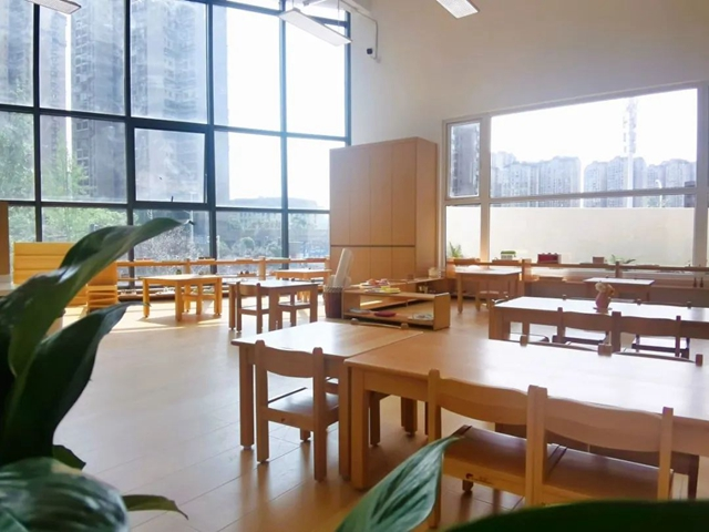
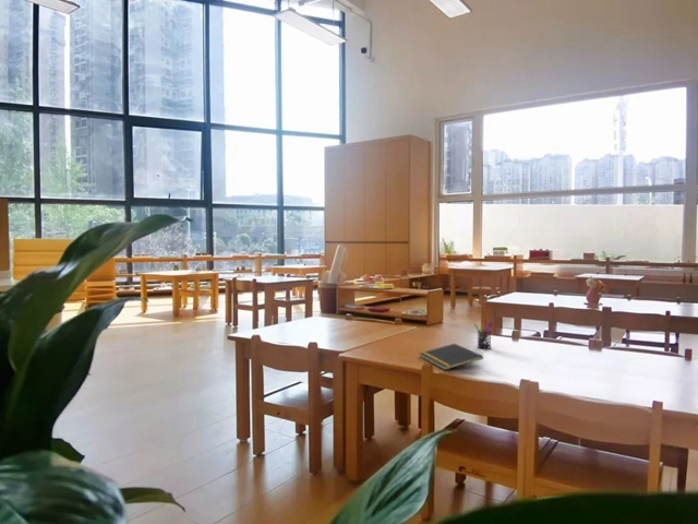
+ notepad (449, 356)
+ pen holder (482, 333)
